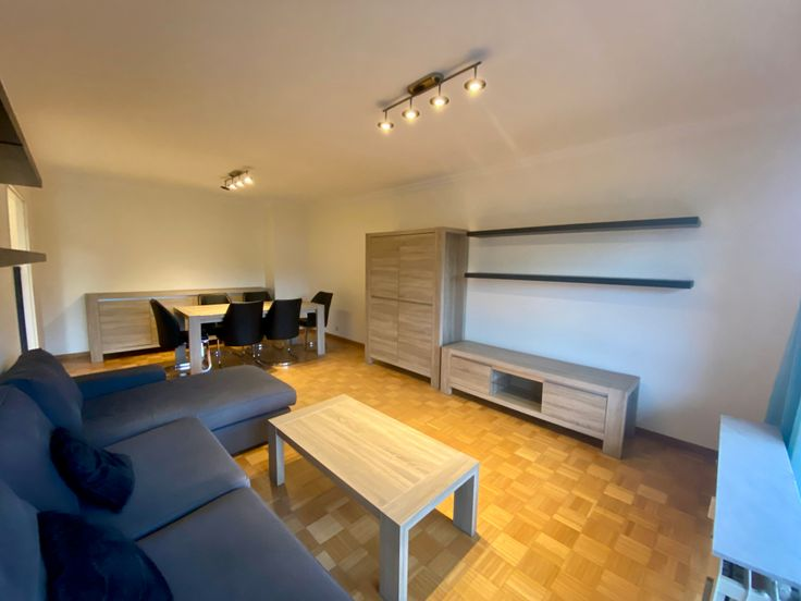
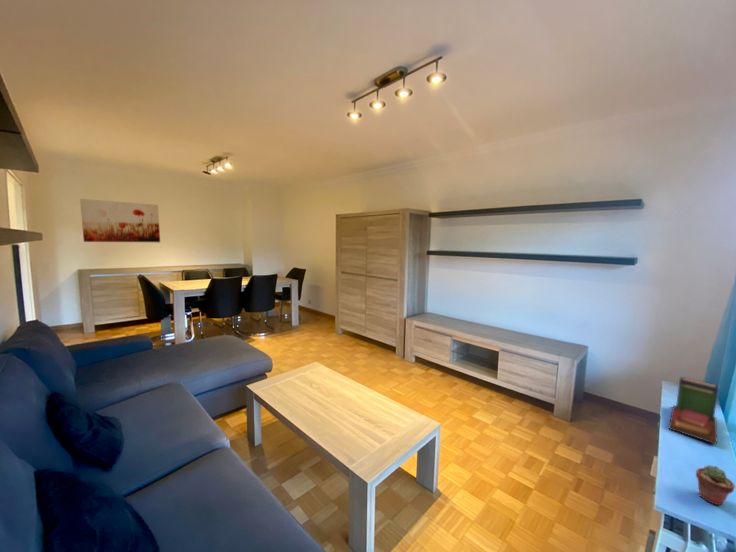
+ potted succulent (713, 483)
+ wall art (123, 222)
+ book (695, 406)
